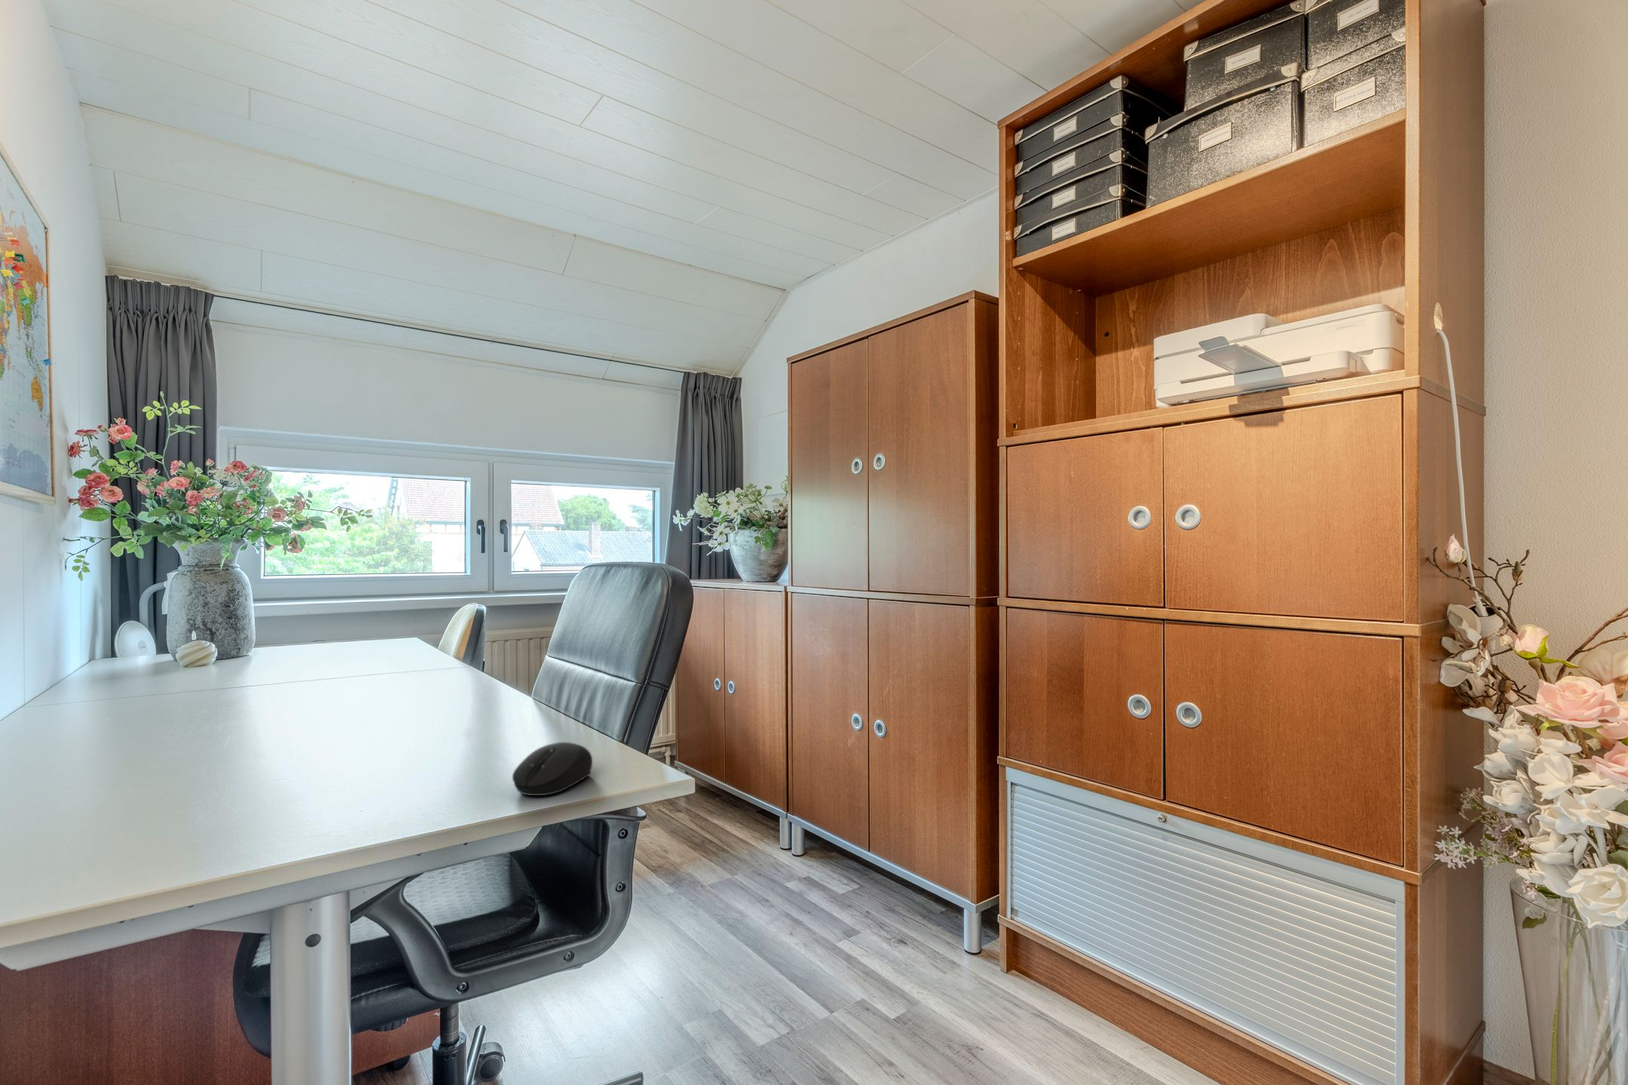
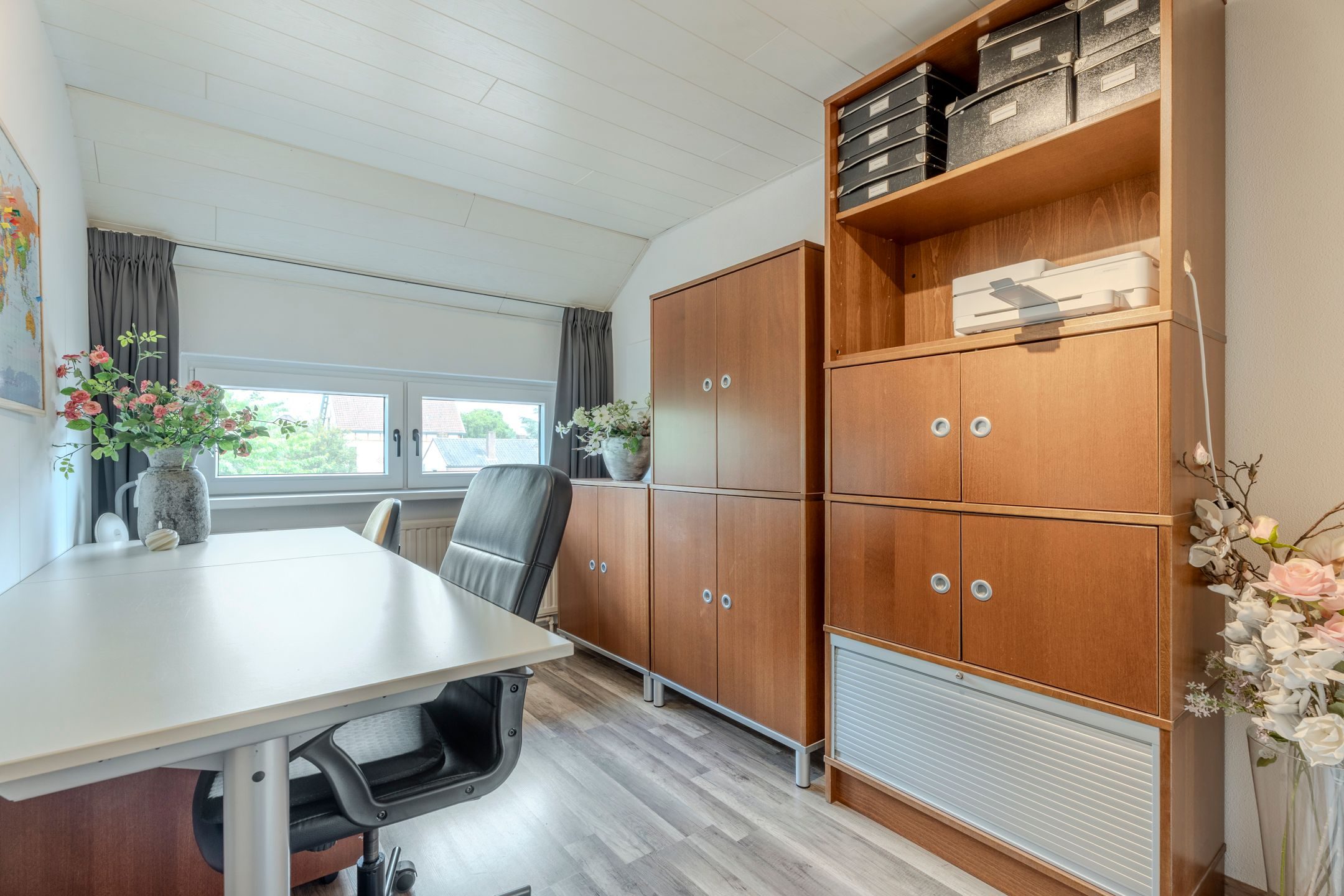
- computer mouse (554, 765)
